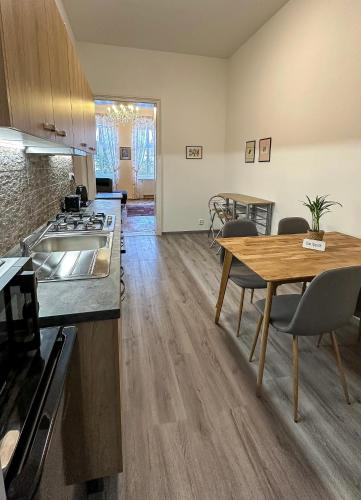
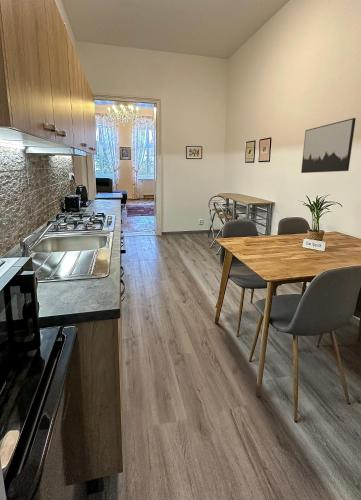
+ wall art (325, 148)
